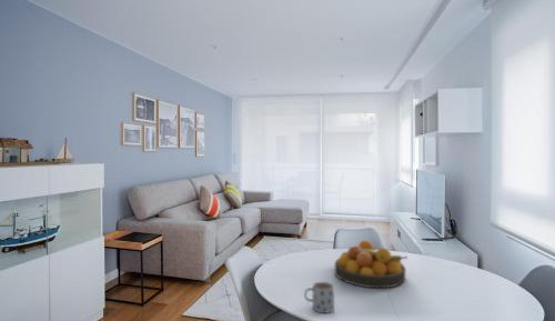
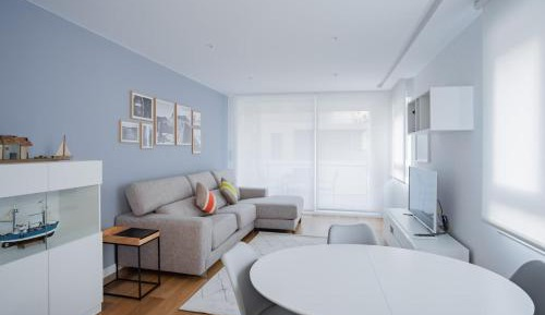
- fruit bowl (369, 260)
- mug (319, 297)
